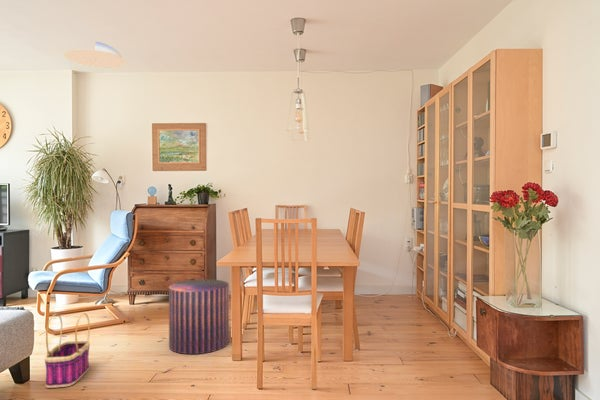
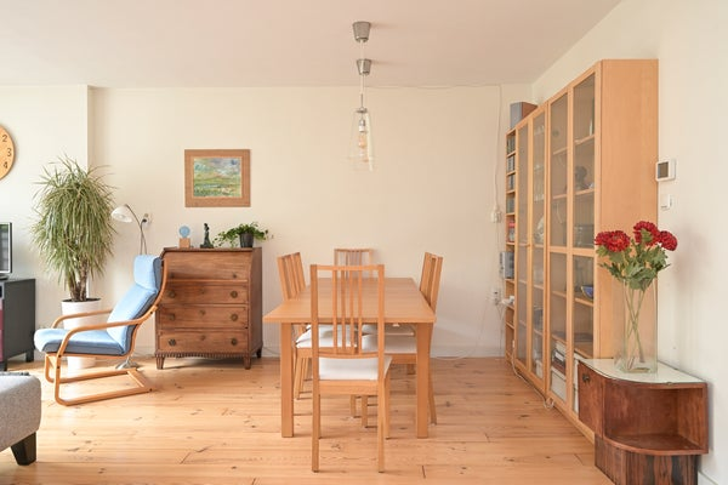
- pouf (199, 314)
- ceiling light (95, 51)
- basket (68, 345)
